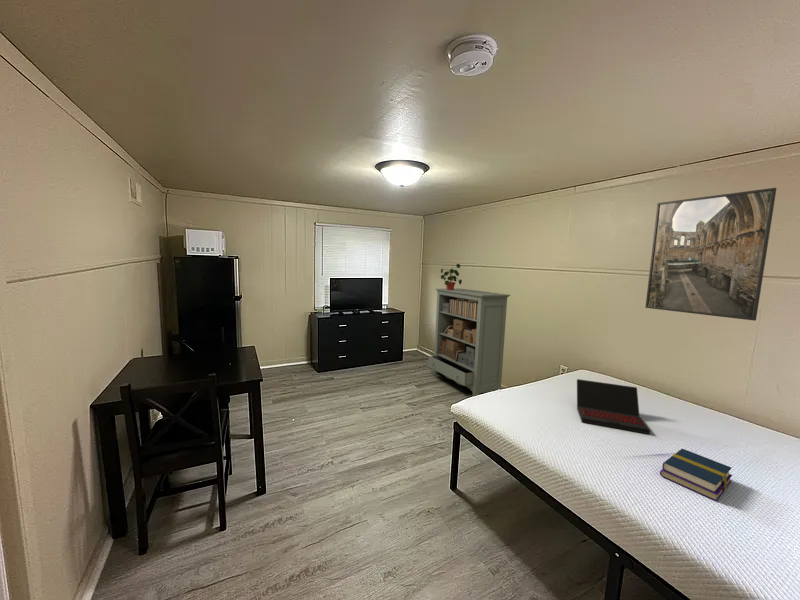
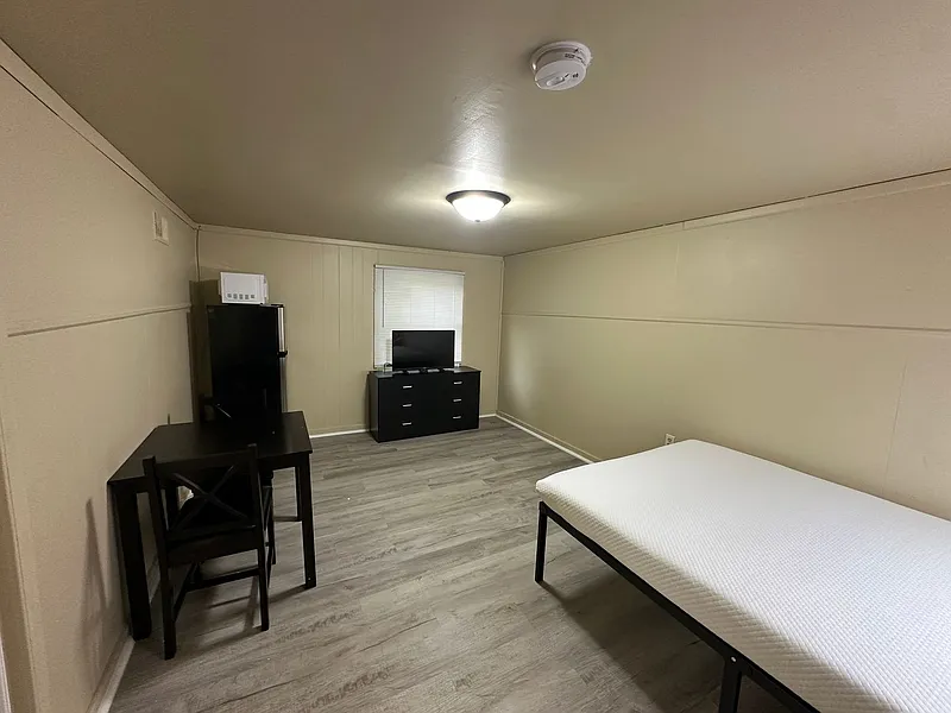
- laptop (609, 403)
- bookshelf (463, 337)
- potted plant (451, 276)
- book (696, 471)
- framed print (702, 256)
